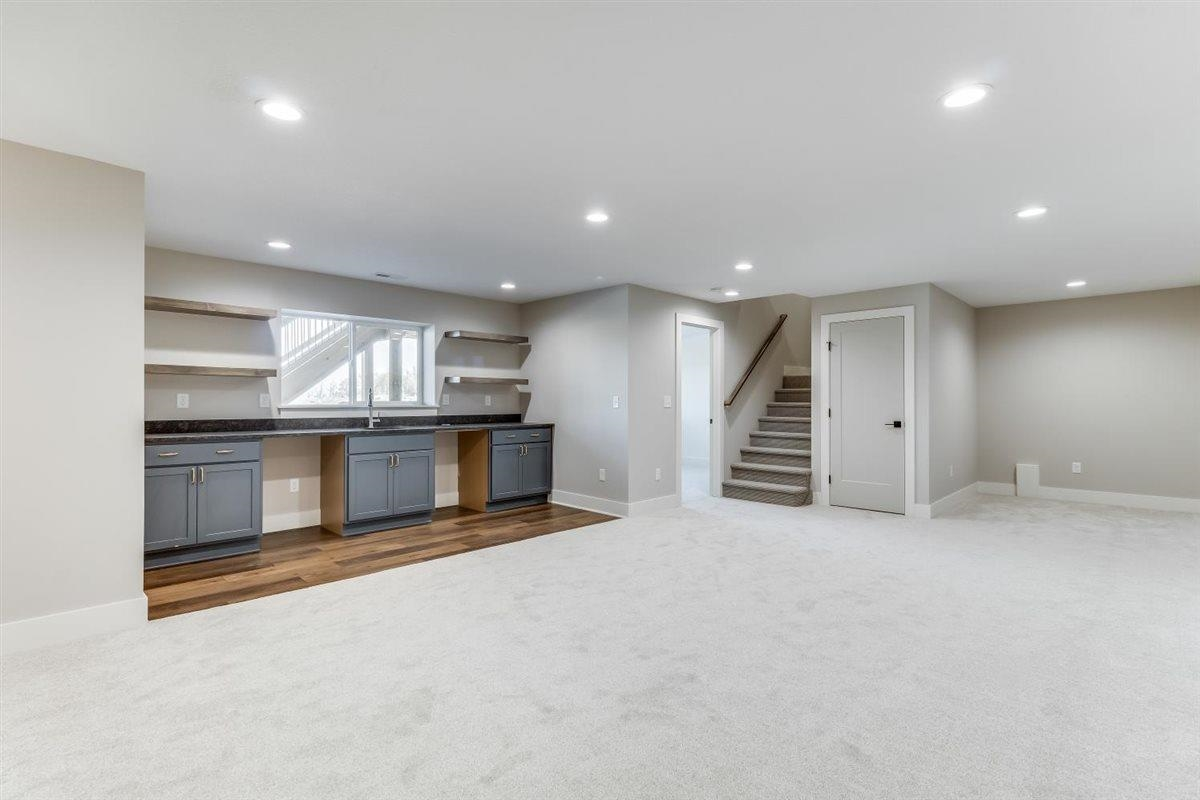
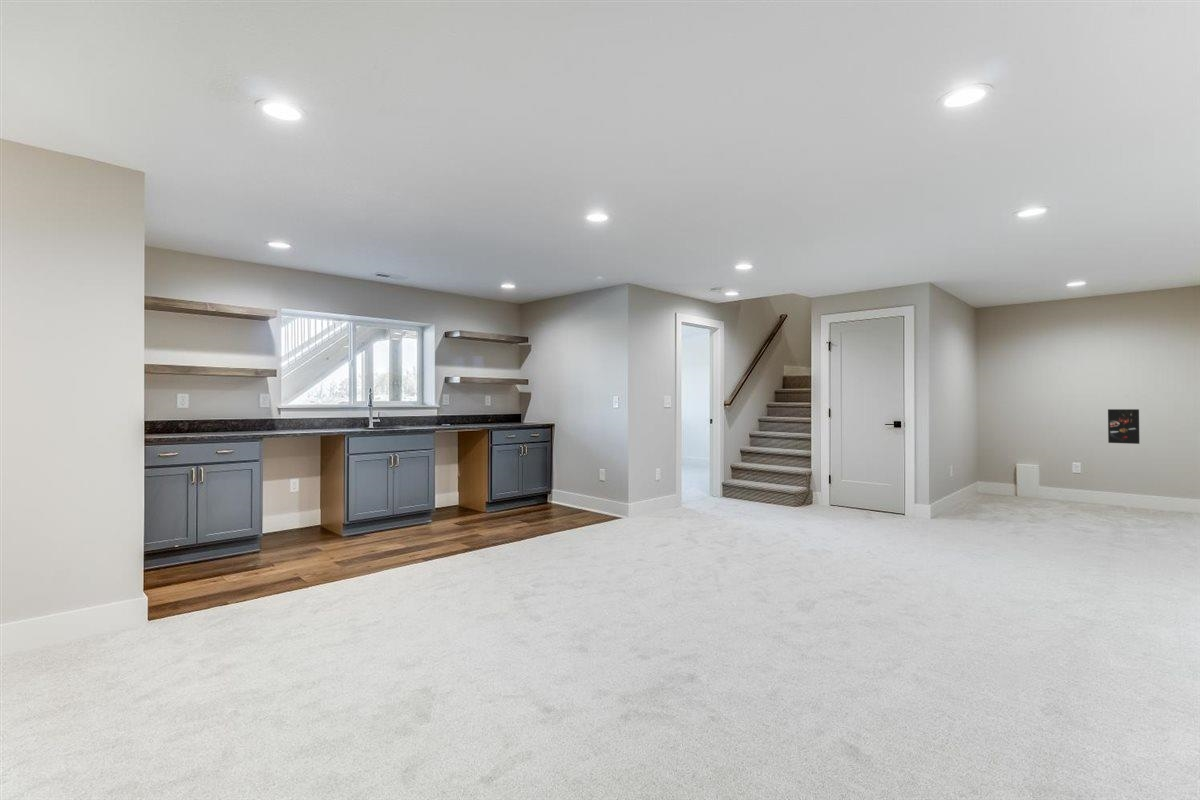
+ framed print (1123, 426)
